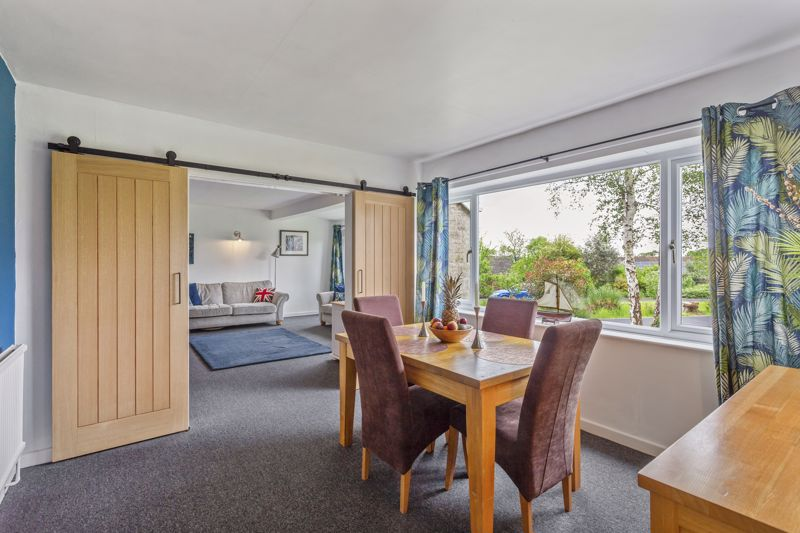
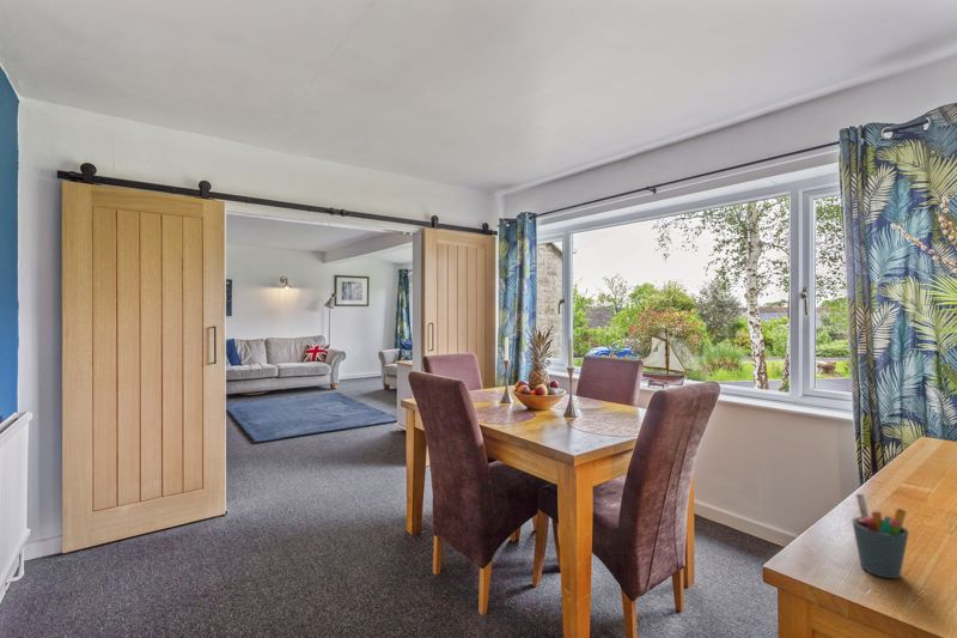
+ pen holder (880, 535)
